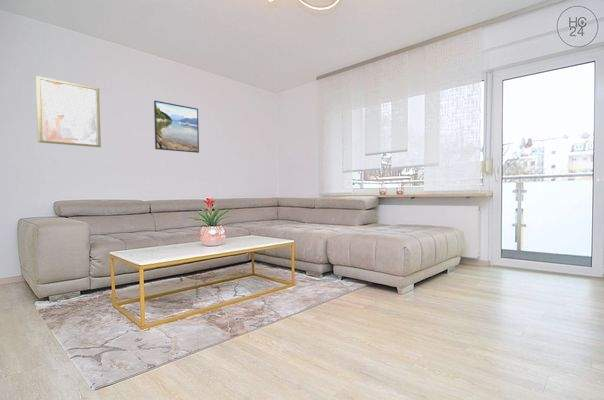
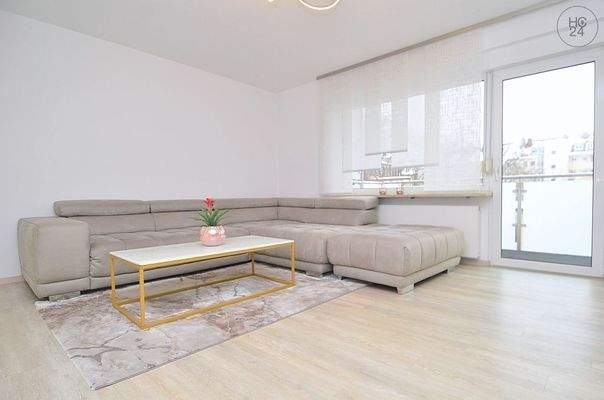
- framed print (177, 128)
- wall art (70, 113)
